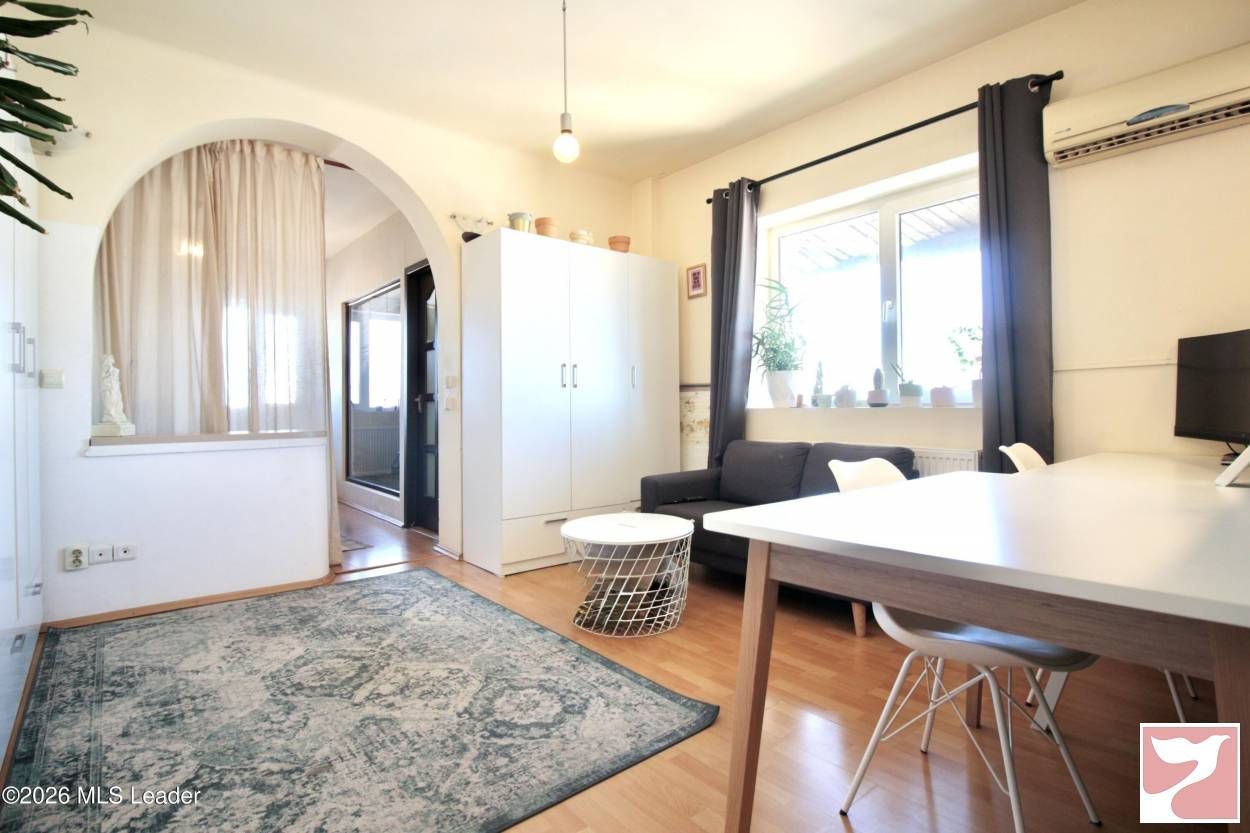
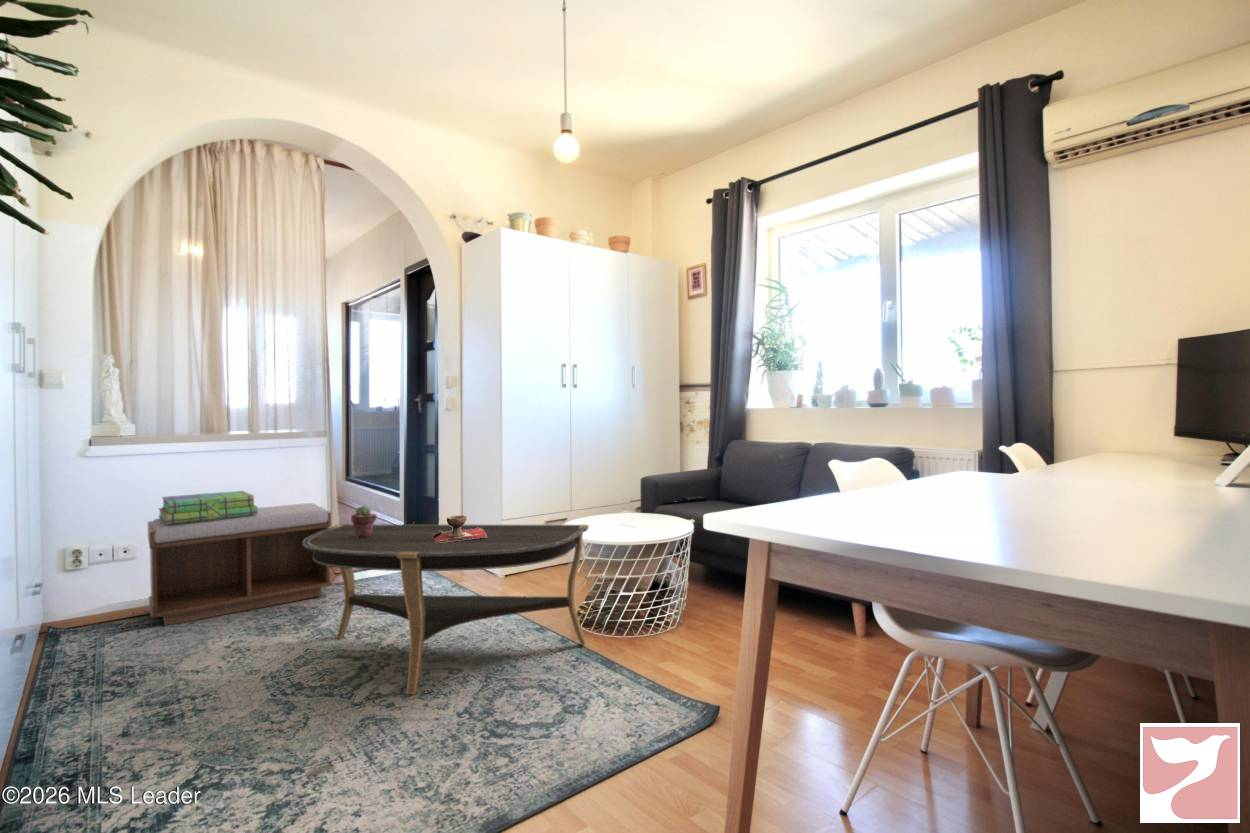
+ bench (243, 557)
+ decorative bowl (459, 525)
+ stack of books (208, 505)
+ potted succulent (363, 520)
+ coffee table (438, 600)
